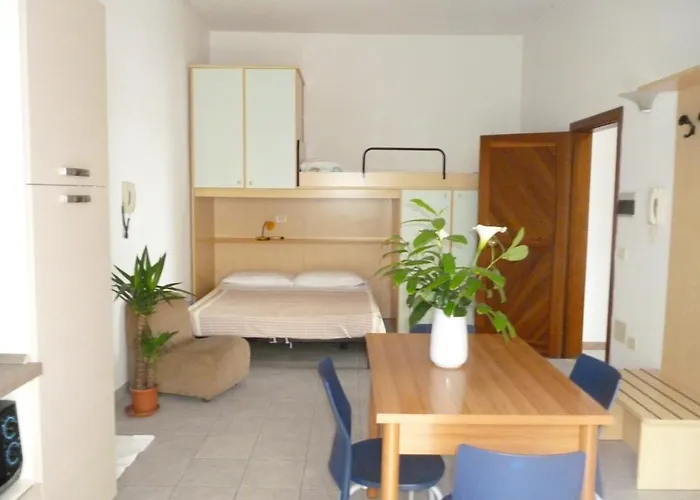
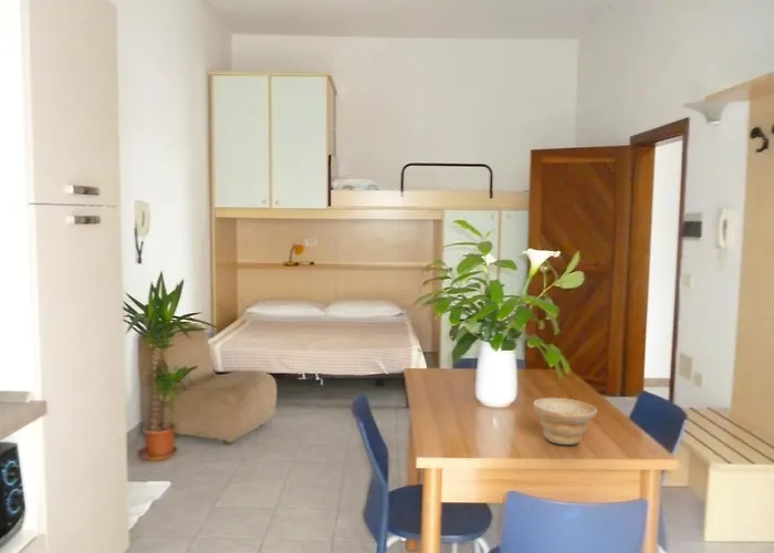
+ bowl (564, 422)
